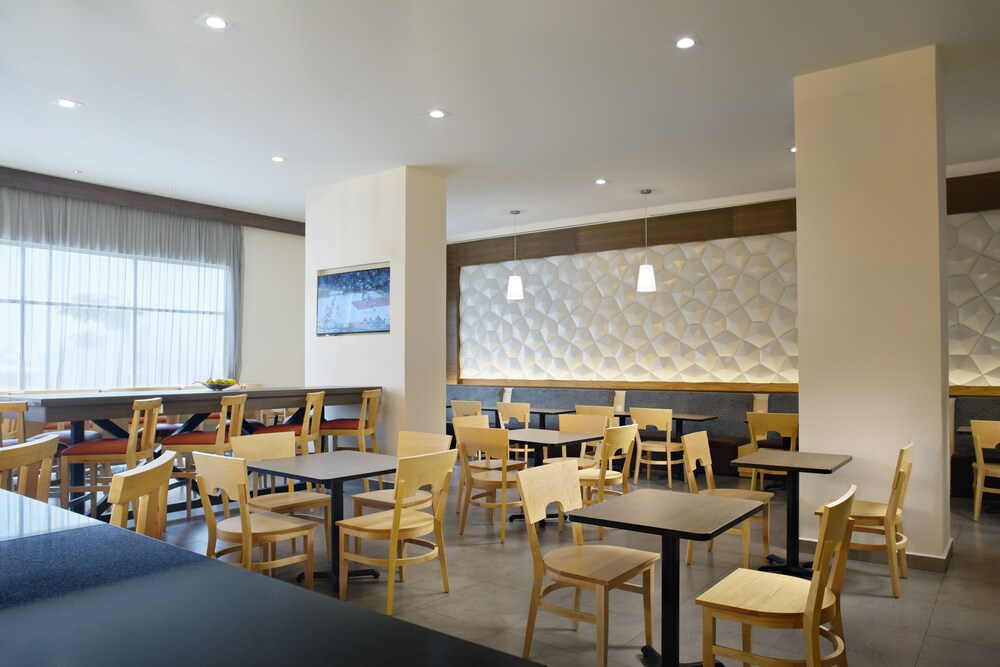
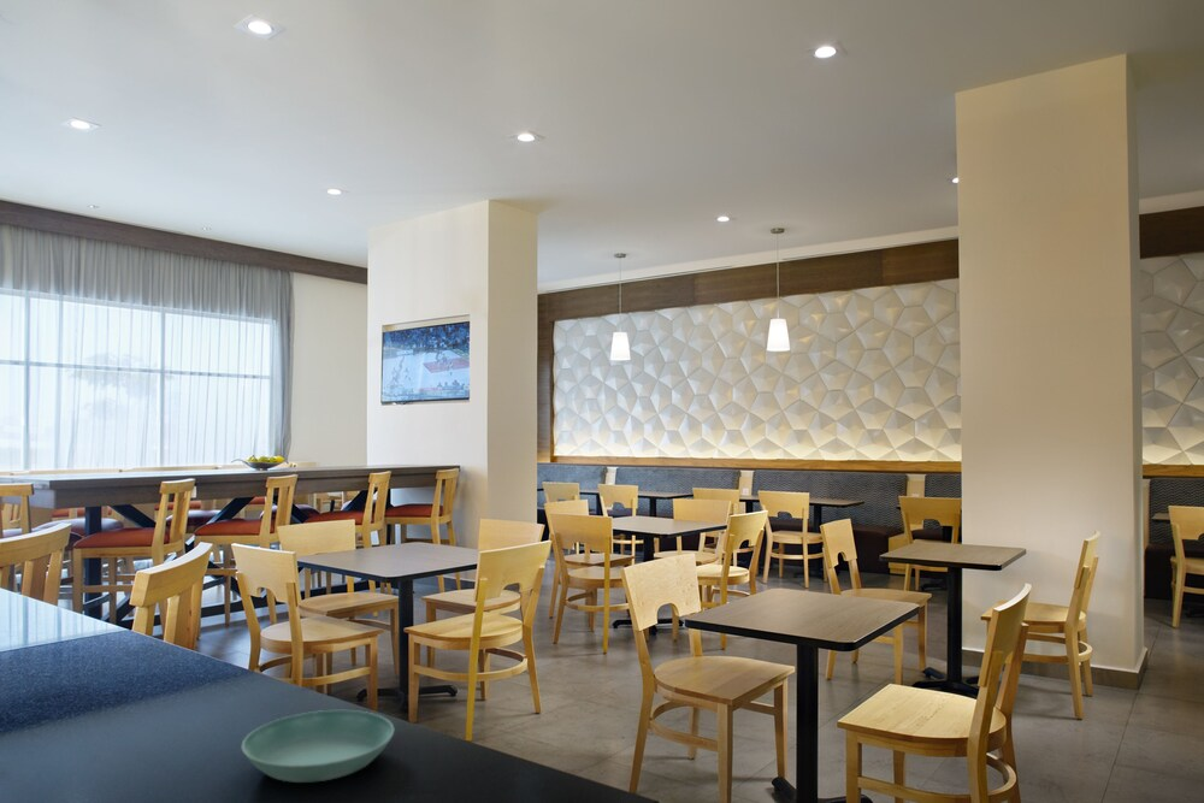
+ saucer (319, 746)
